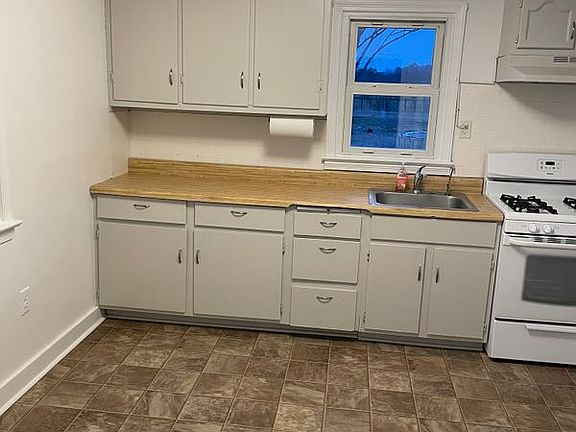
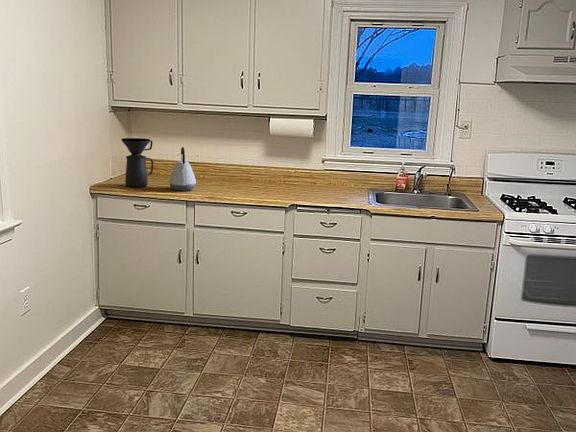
+ kettle (182, 168)
+ coffee maker (136, 162)
